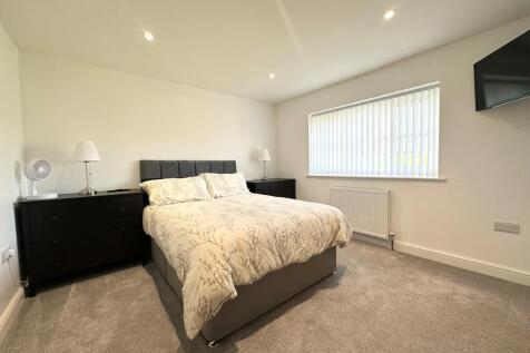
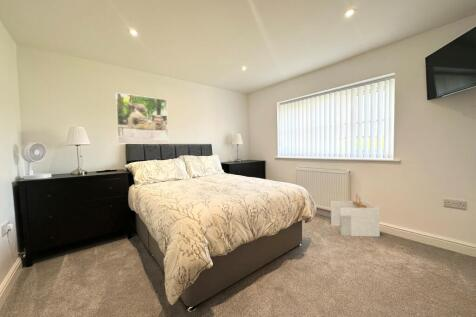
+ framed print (143, 120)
+ architectural model (353, 212)
